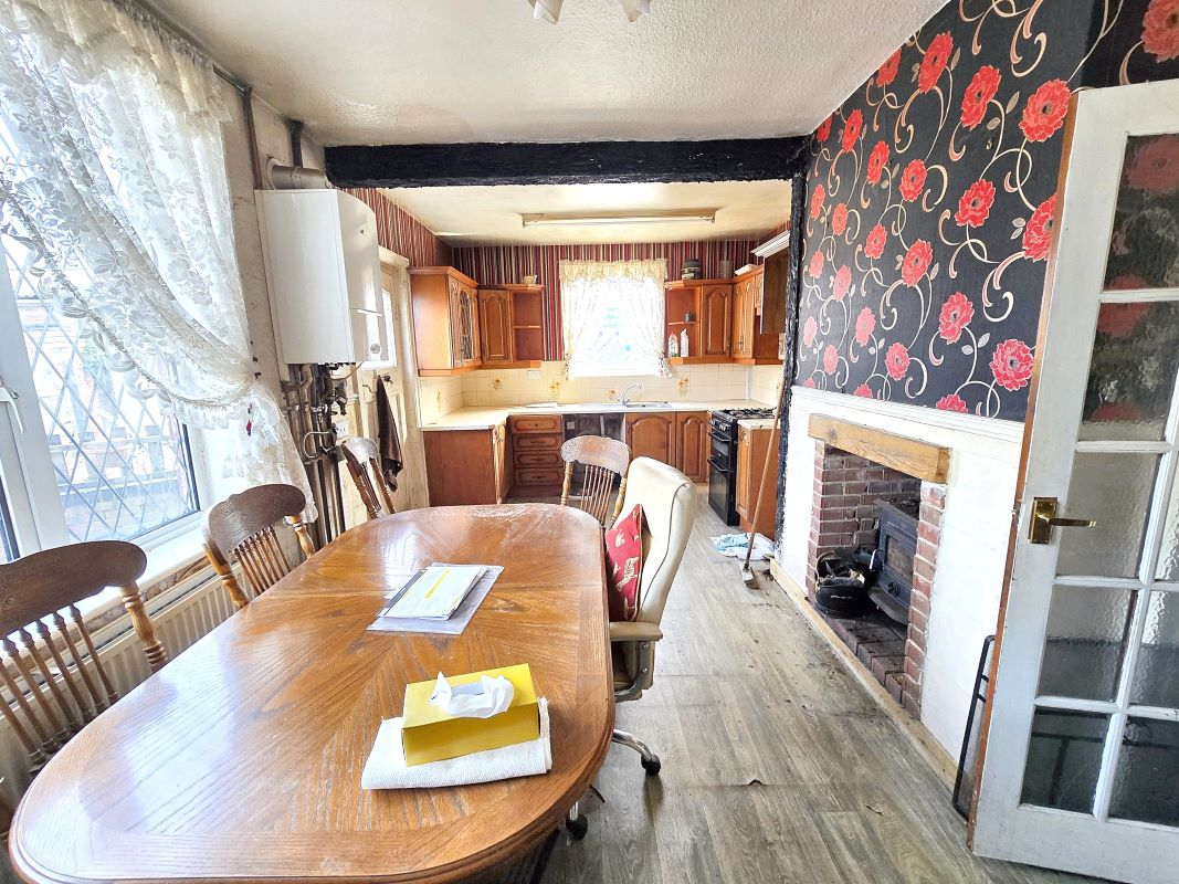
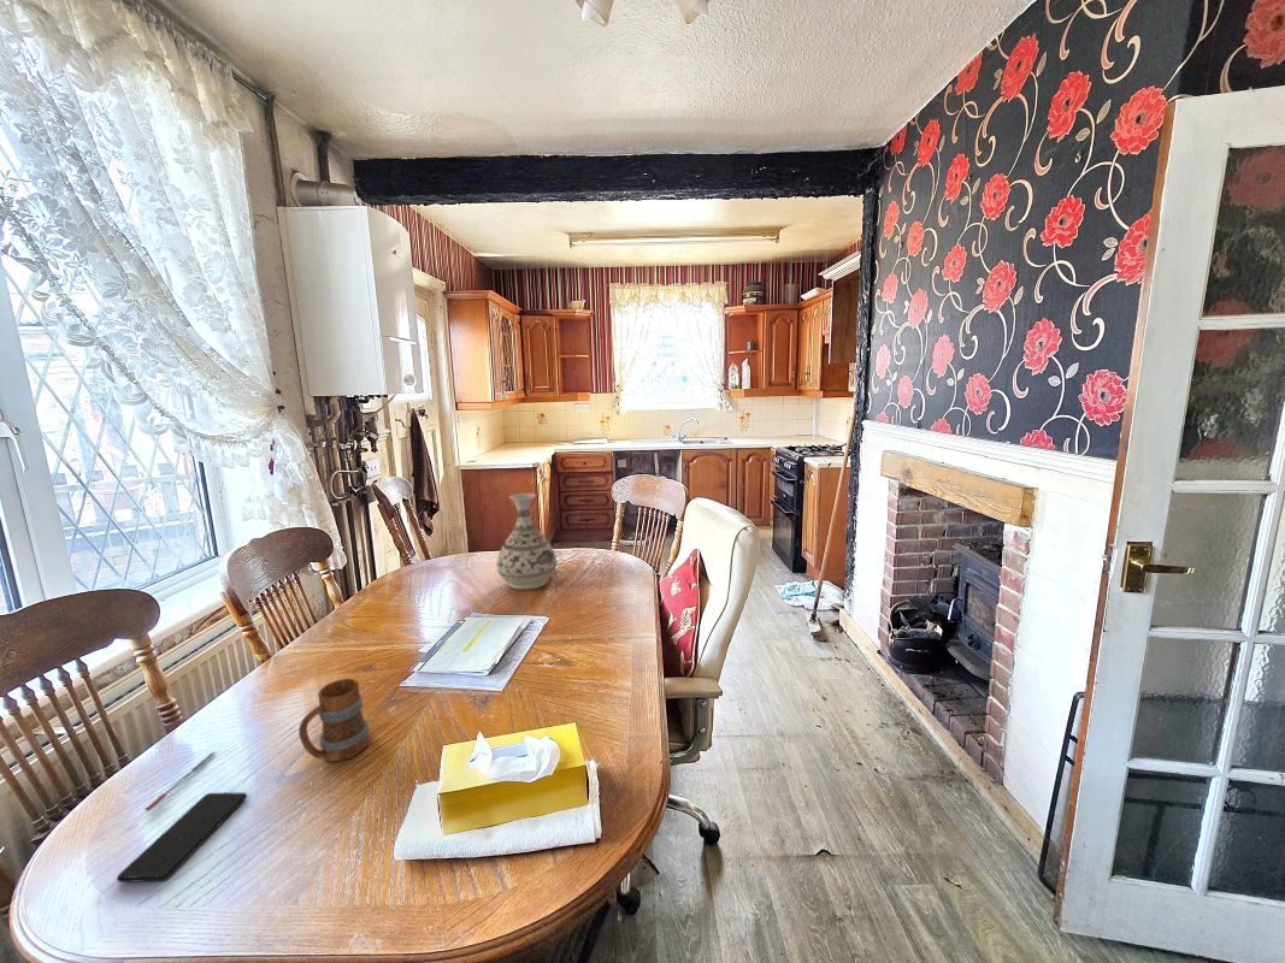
+ pen (183, 778)
+ smartphone (188, 833)
+ vase (525, 539)
+ mug (332, 722)
